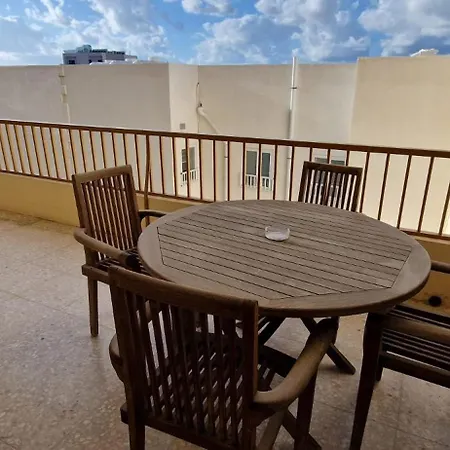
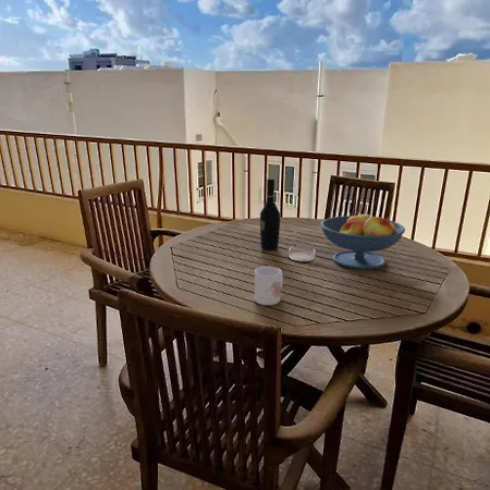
+ mug (270, 283)
+ fruit bowl (360, 236)
+ wine bottle (270, 215)
